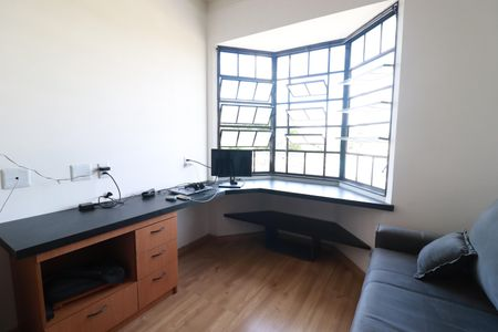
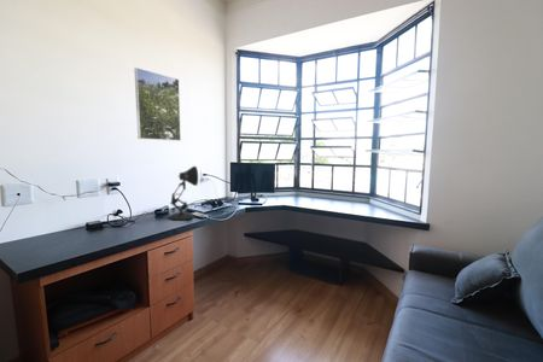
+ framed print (159, 107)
+ desk lamp (181, 192)
